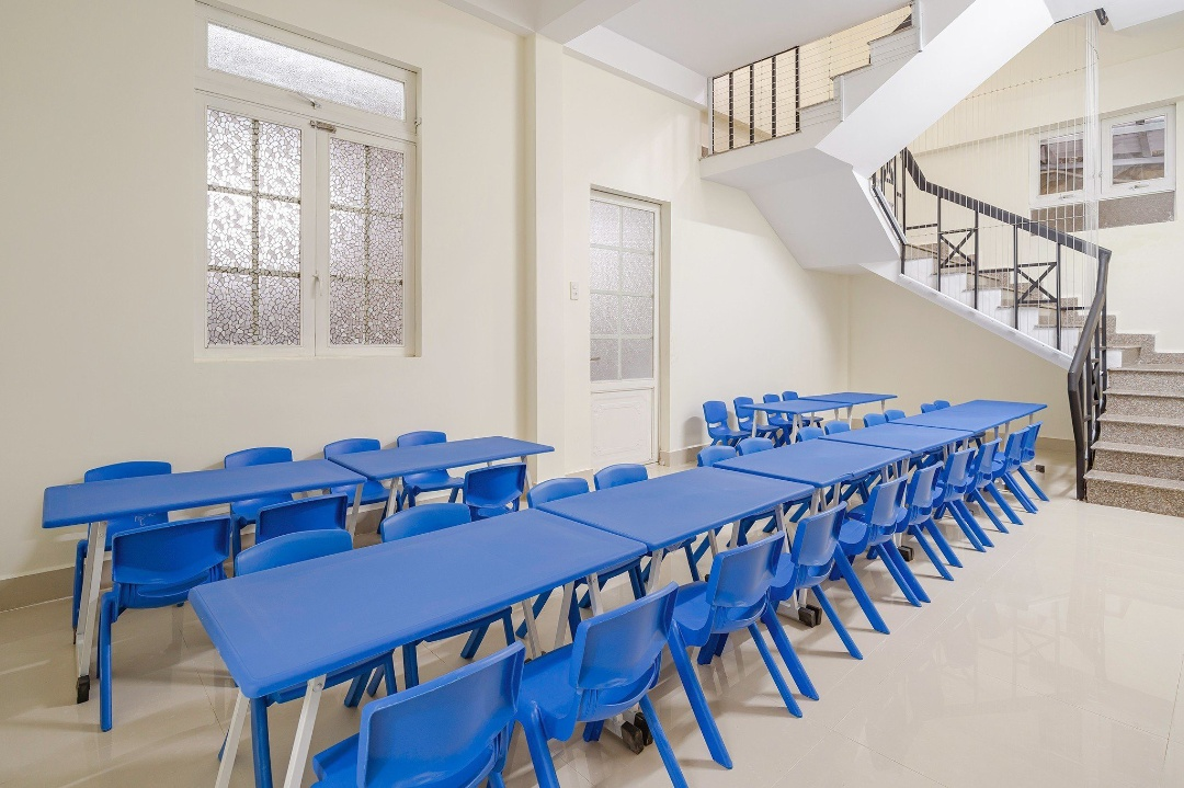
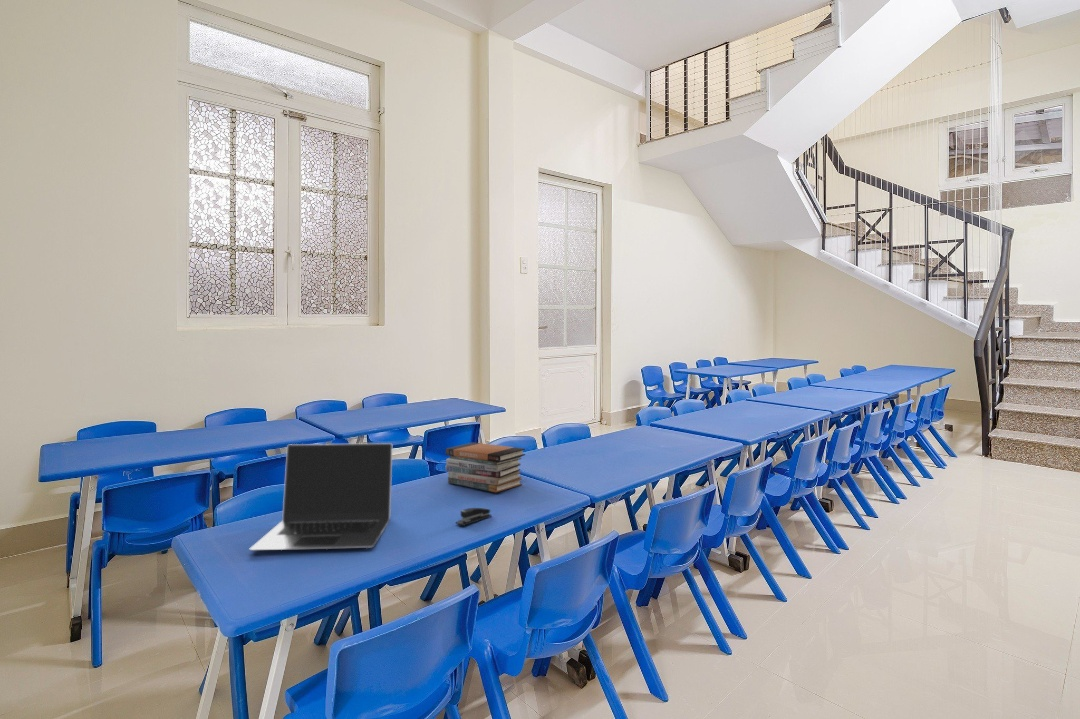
+ book stack (484, 465)
+ laptop (327, 492)
+ stapler (474, 514)
